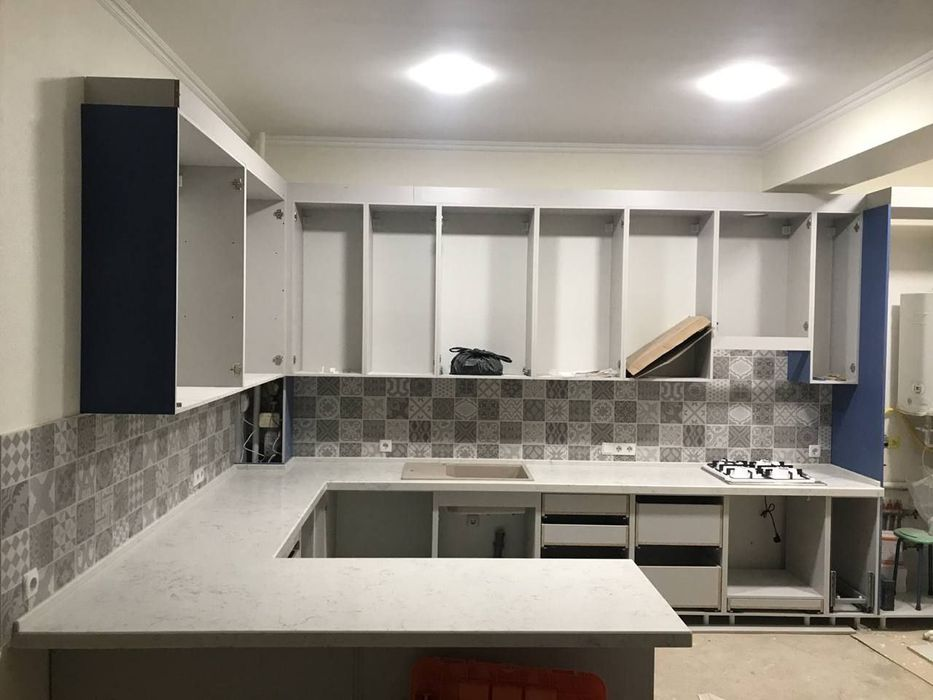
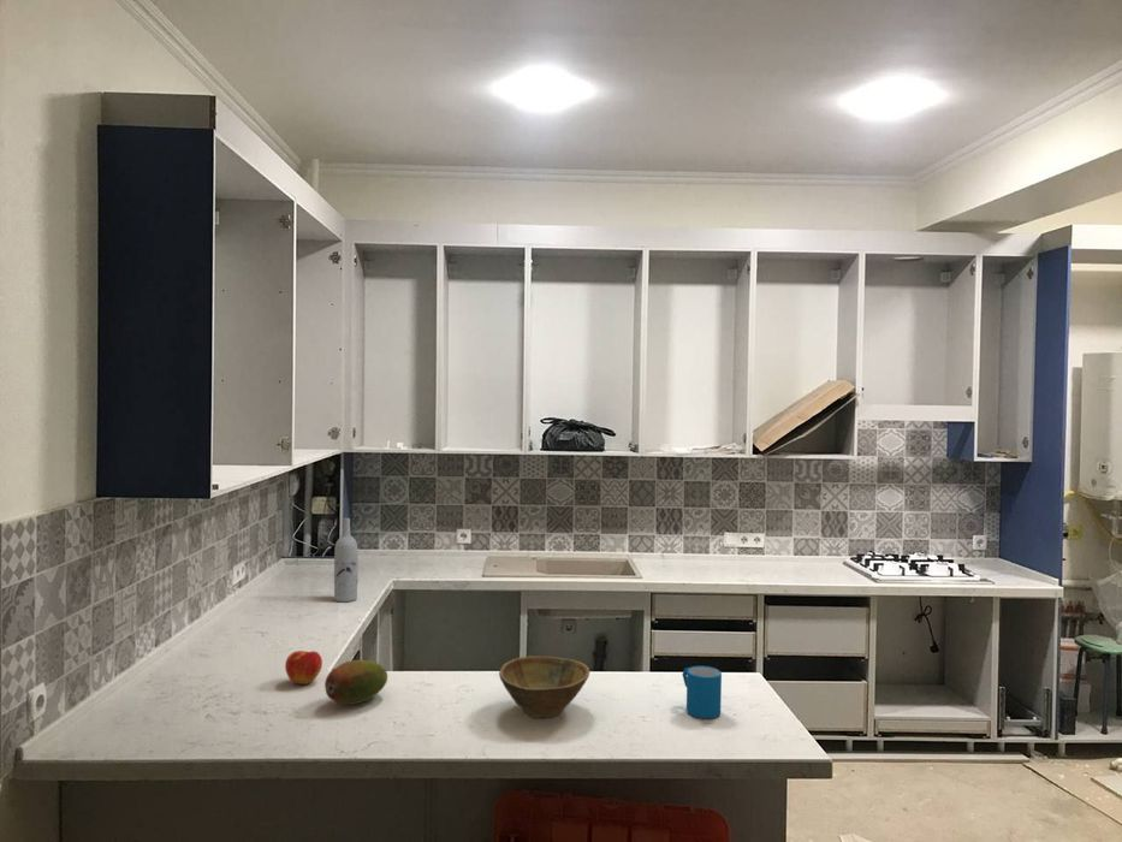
+ wine bottle (345, 558)
+ apple (303, 665)
+ bowl (544, 689)
+ fruit (356, 681)
+ mug (697, 688)
